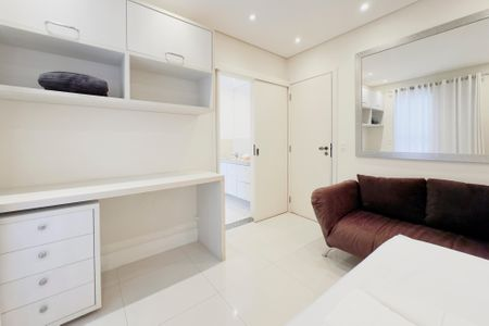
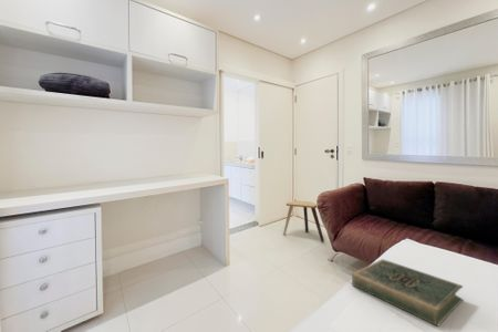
+ hardback book (404, 286)
+ stool (304, 219)
